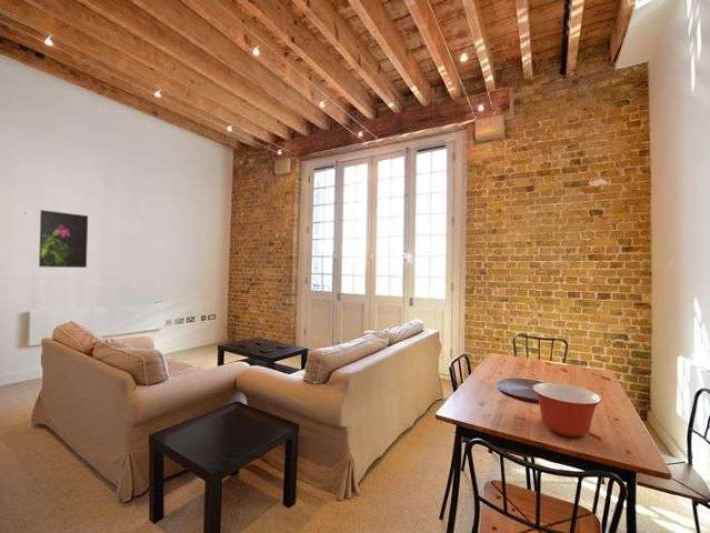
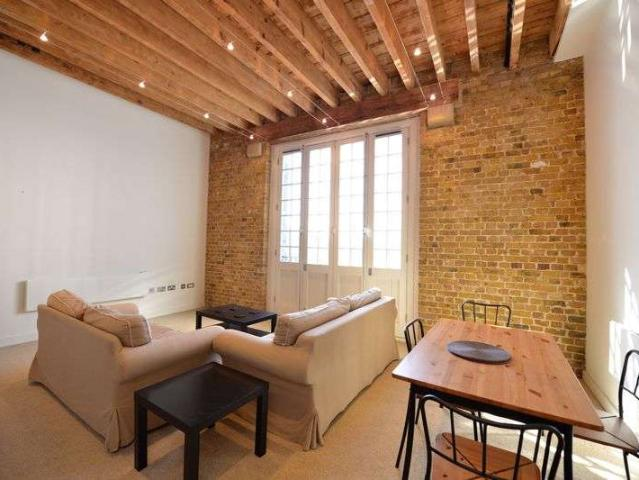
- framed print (64, 240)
- mixing bowl (564, 411)
